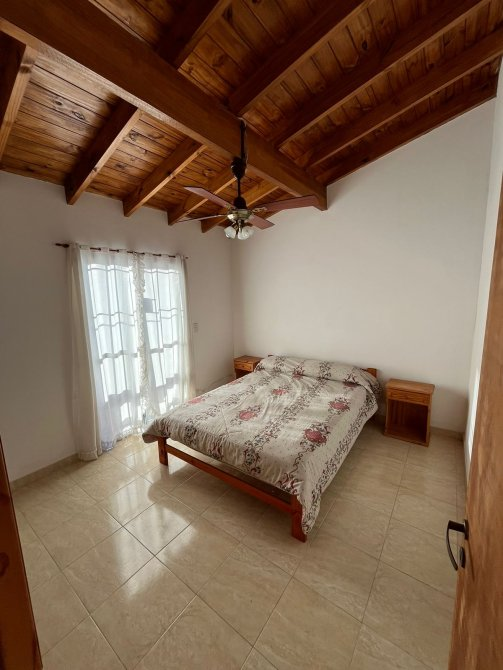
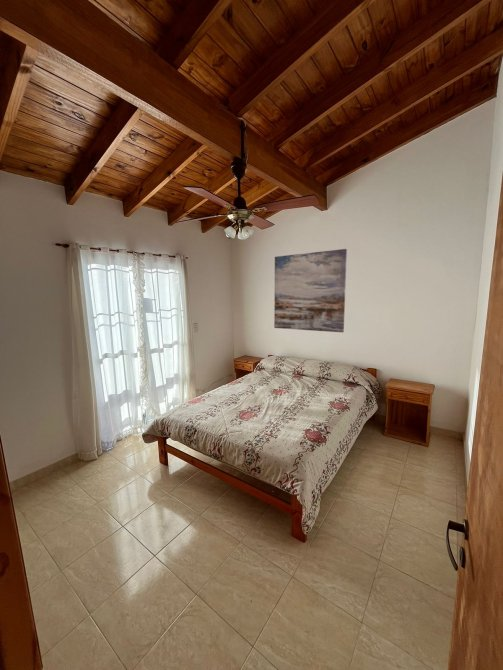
+ wall art (307, 292)
